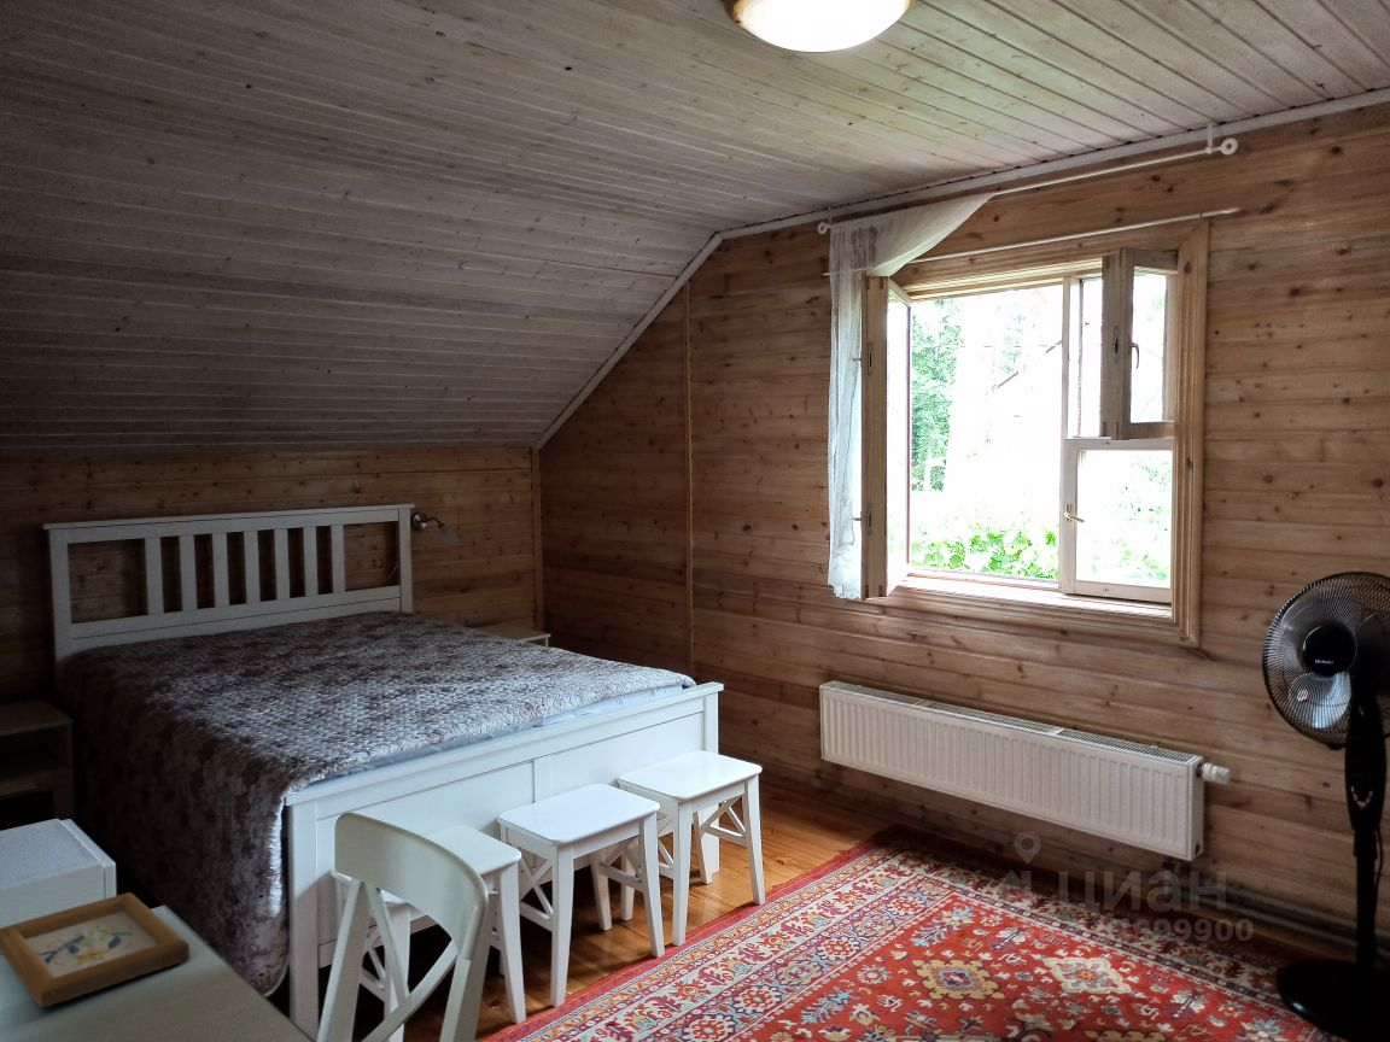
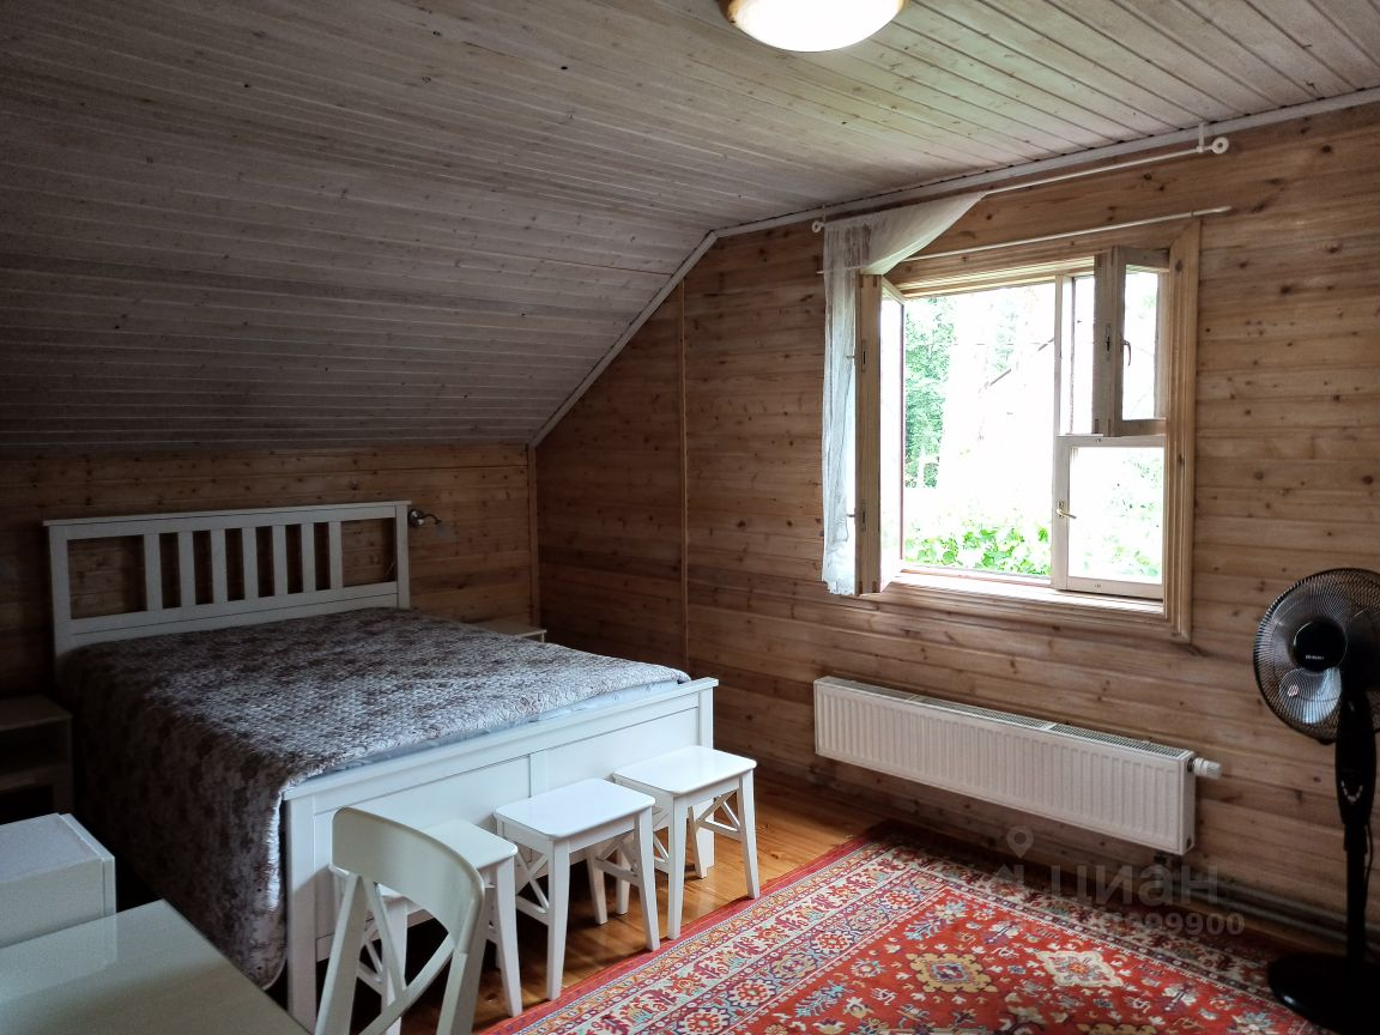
- picture frame (92, 942)
